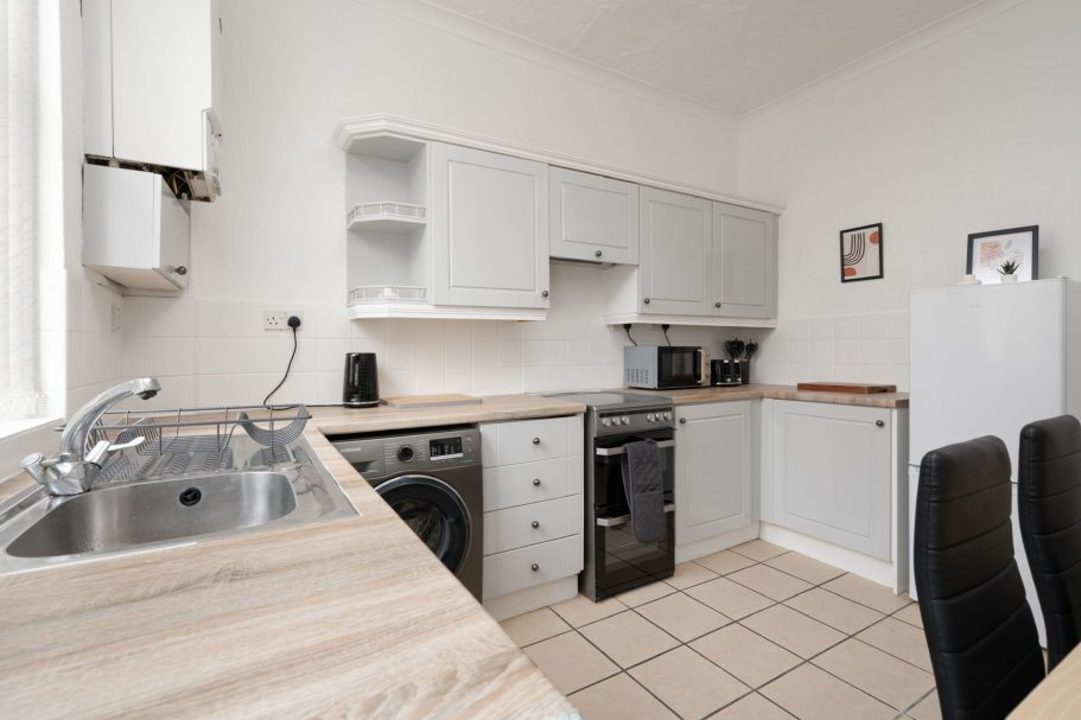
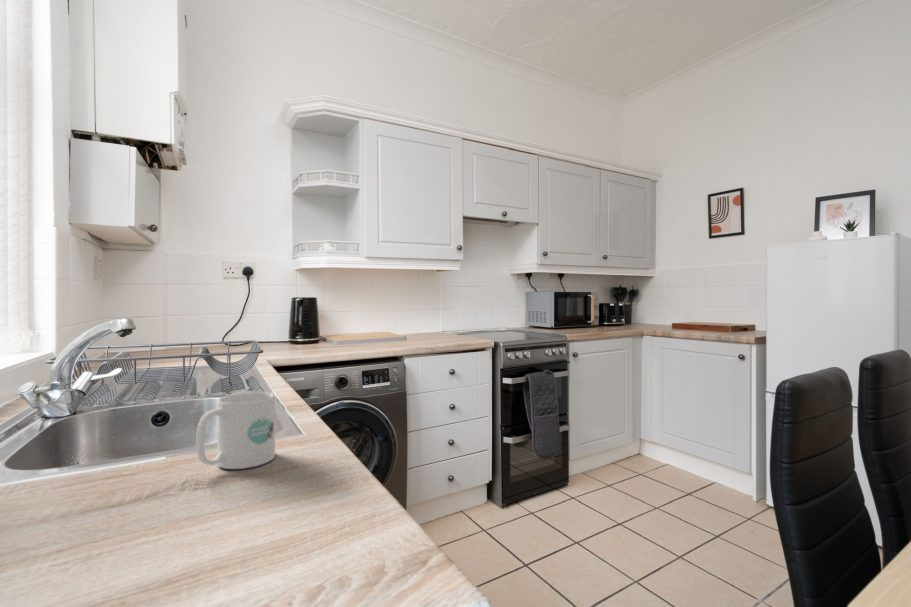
+ mug (236, 431)
